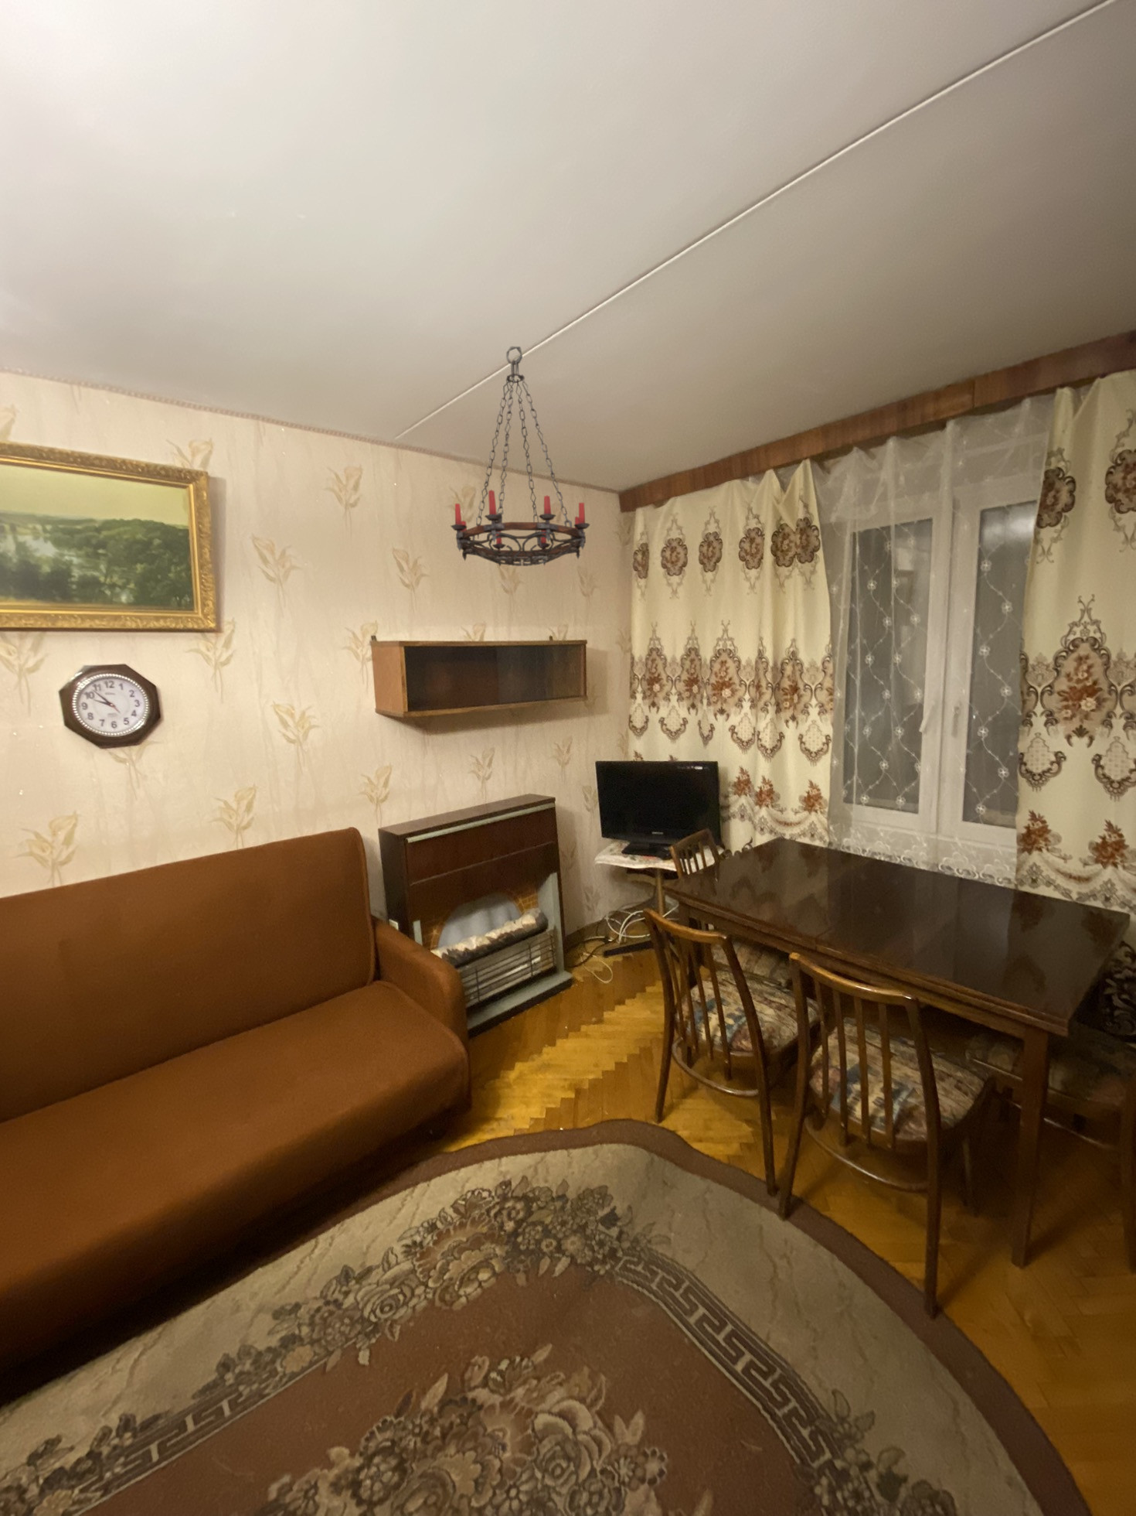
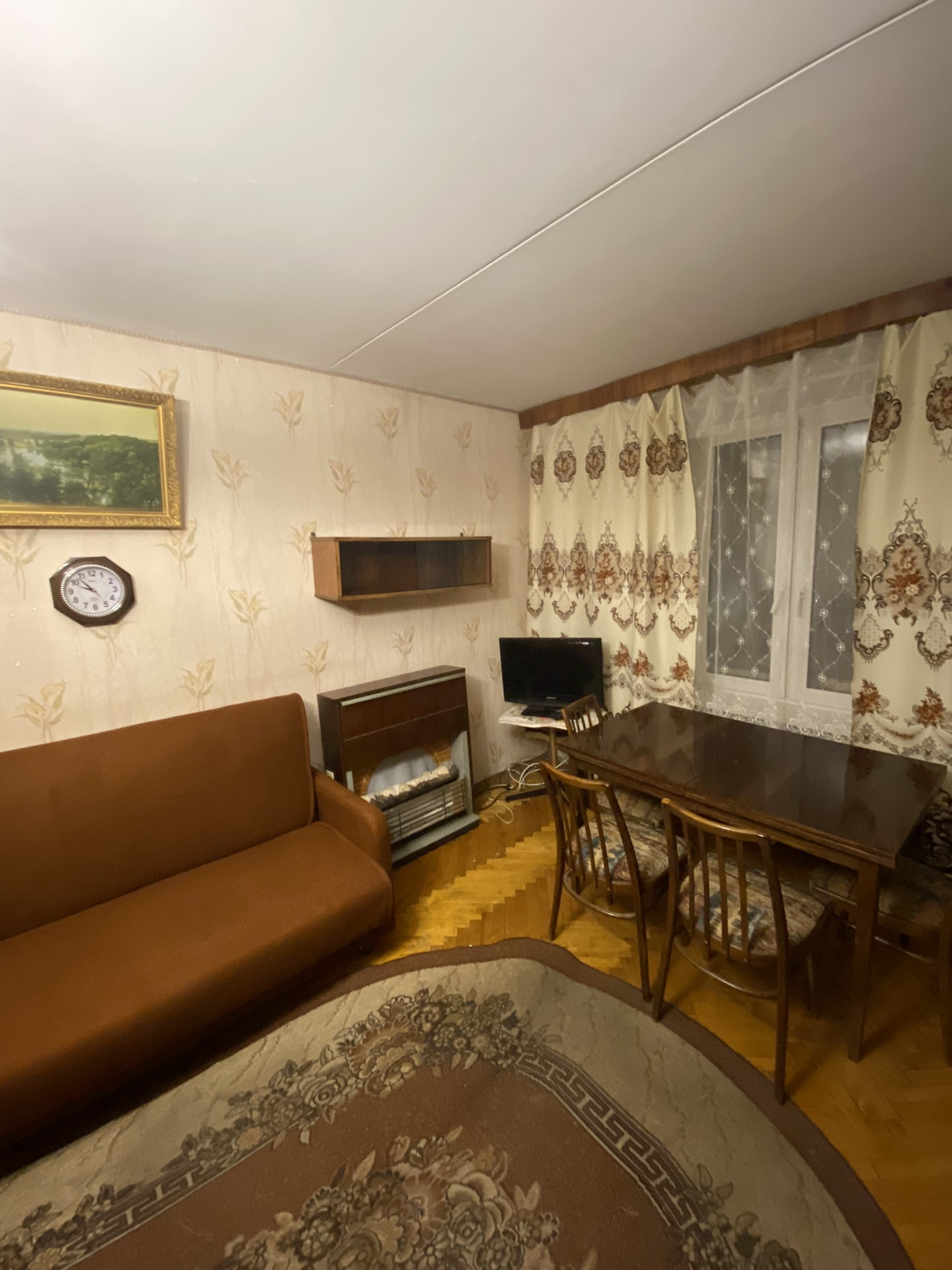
- chandelier (525, 456)
